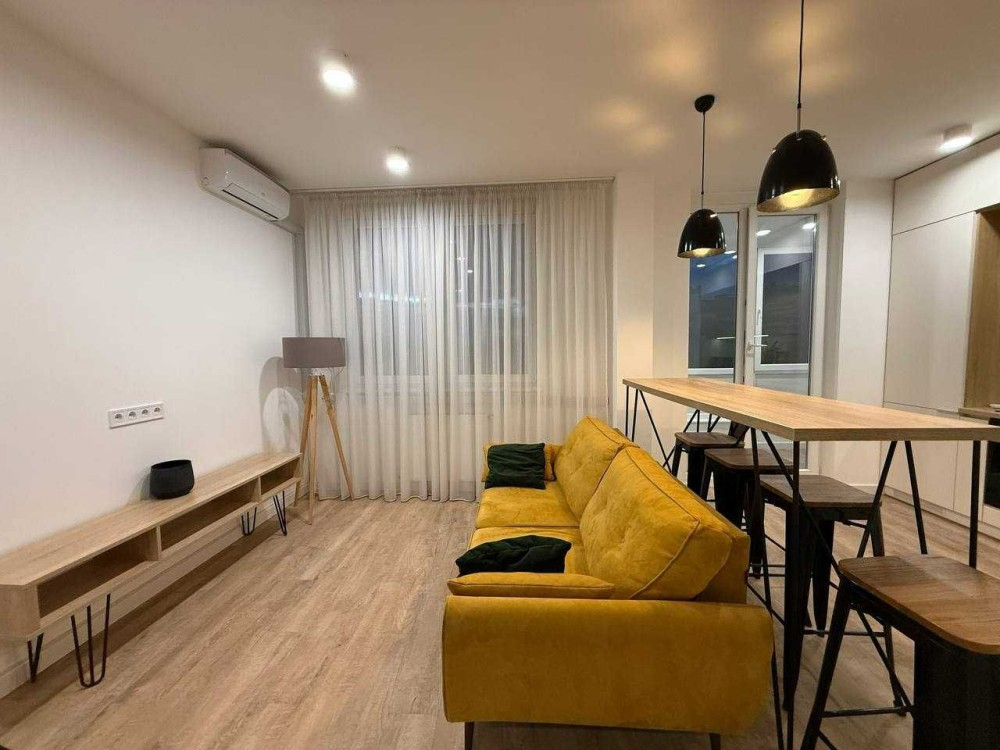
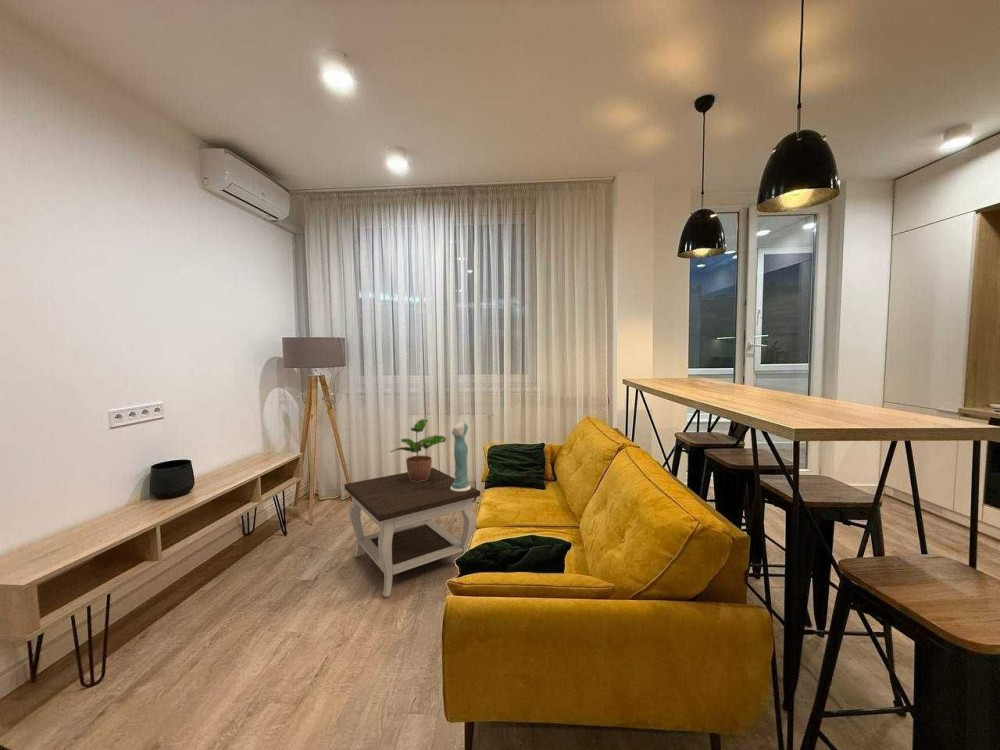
+ dress (460, 453)
+ side table (411, 524)
+ potted plant (419, 450)
